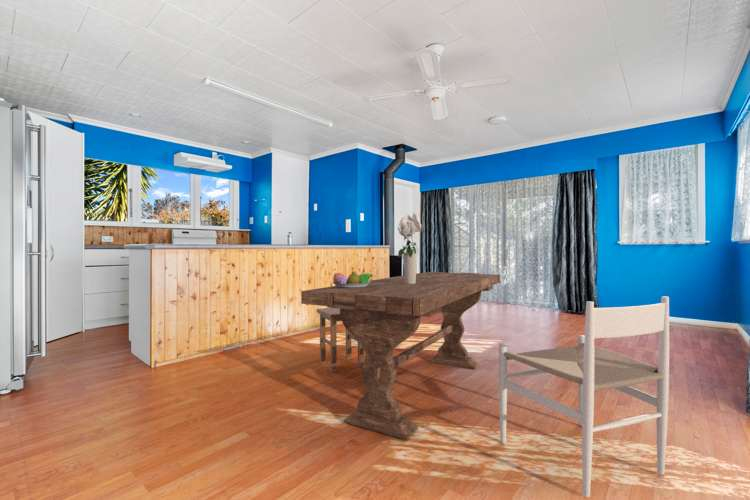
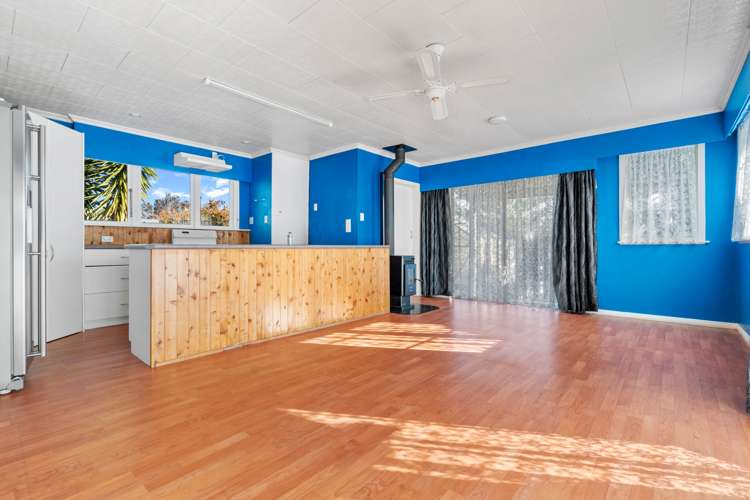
- bouquet (407, 247)
- chair (582, 375)
- stool (336, 337)
- dining table (428, 337)
- fruit bowl (352, 277)
